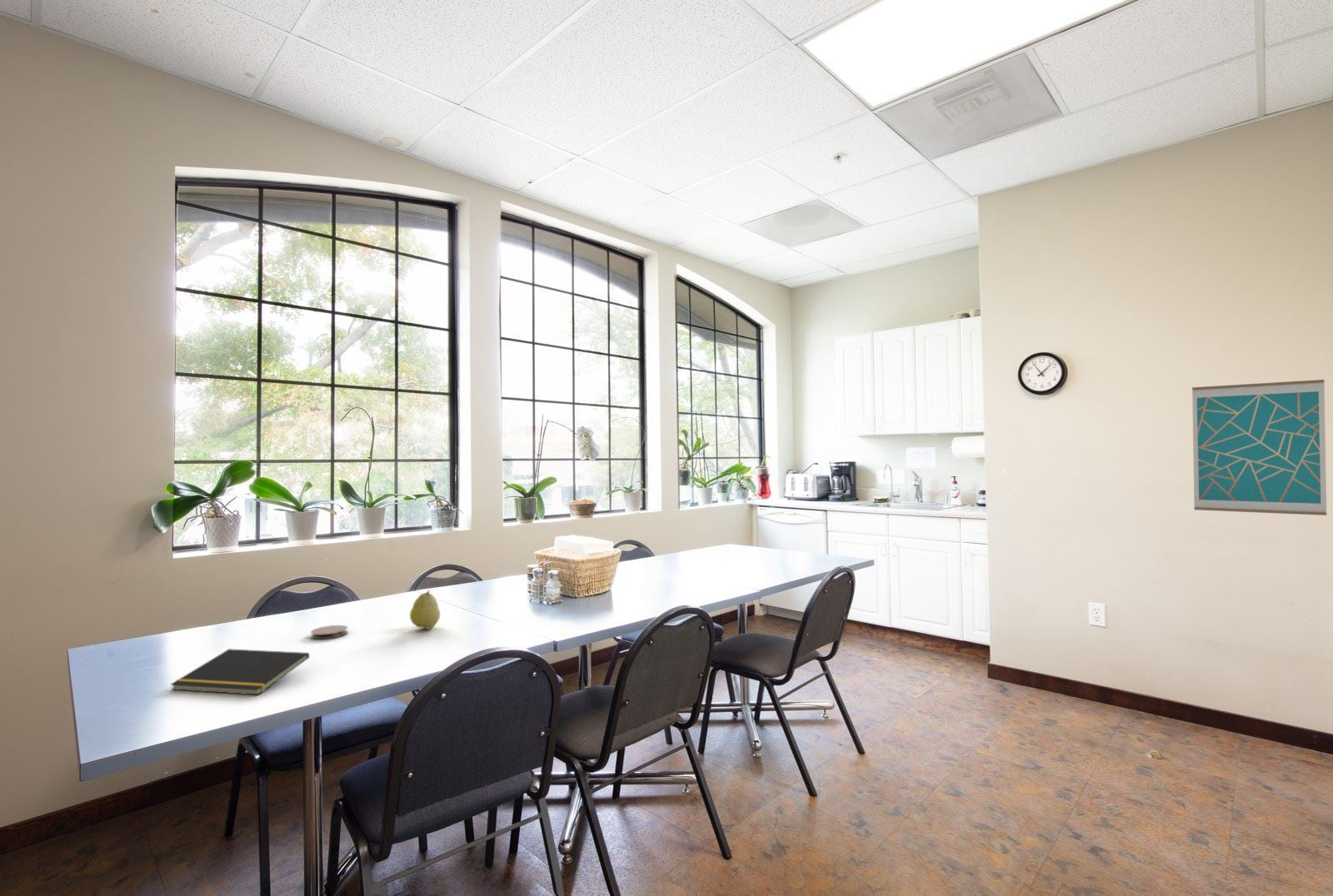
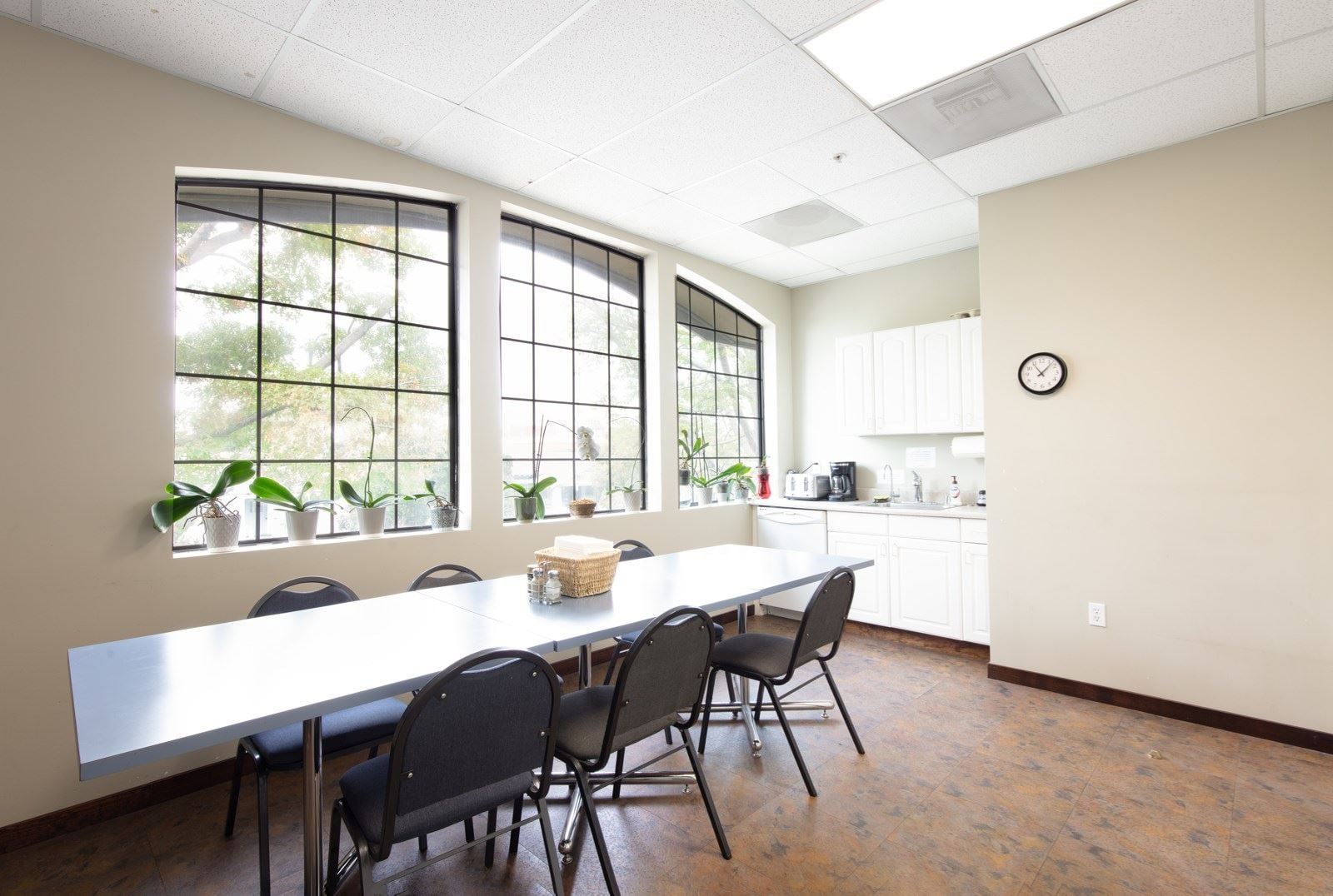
- notepad (242, 670)
- coaster (329, 631)
- wall art (1256, 448)
- fruit (425, 609)
